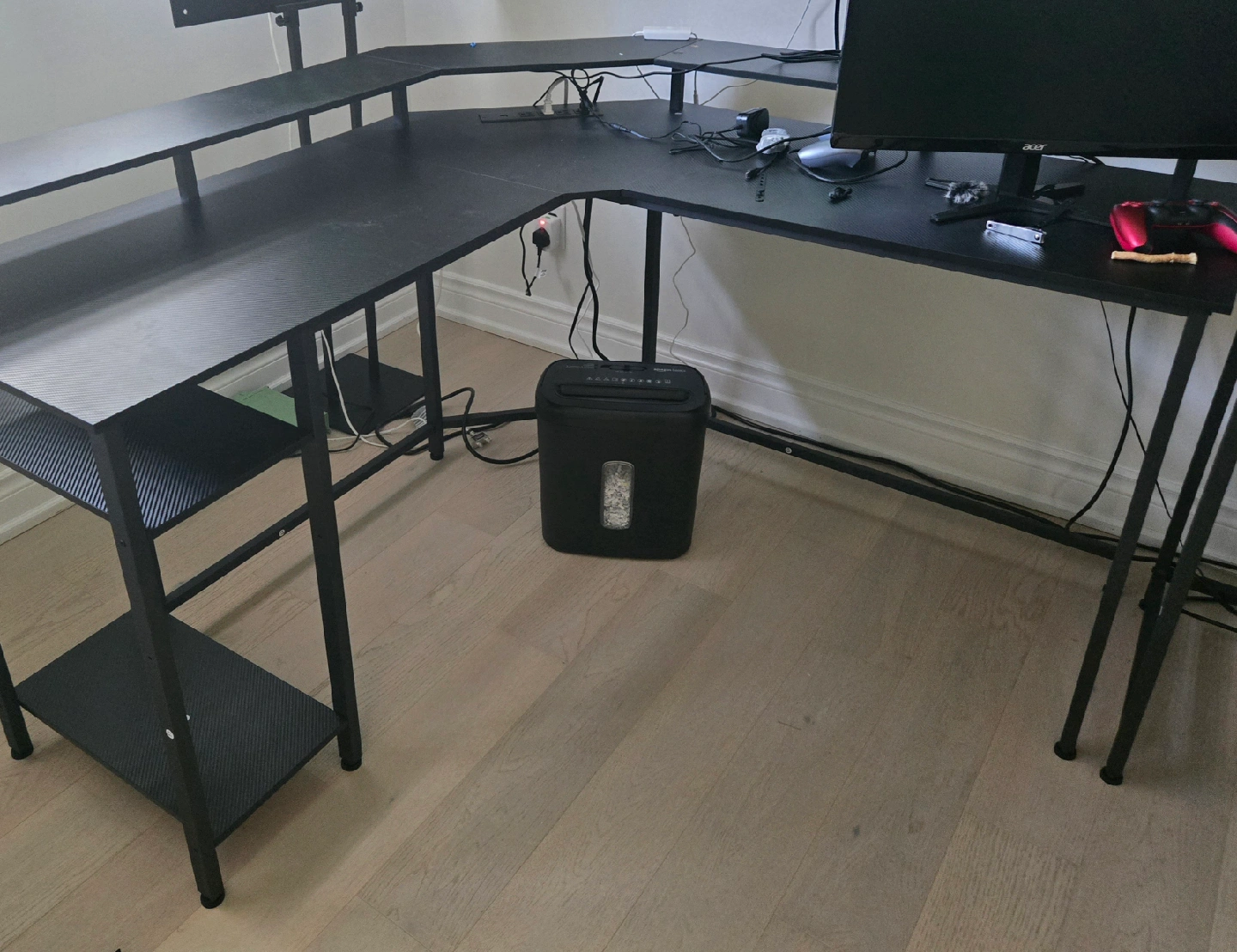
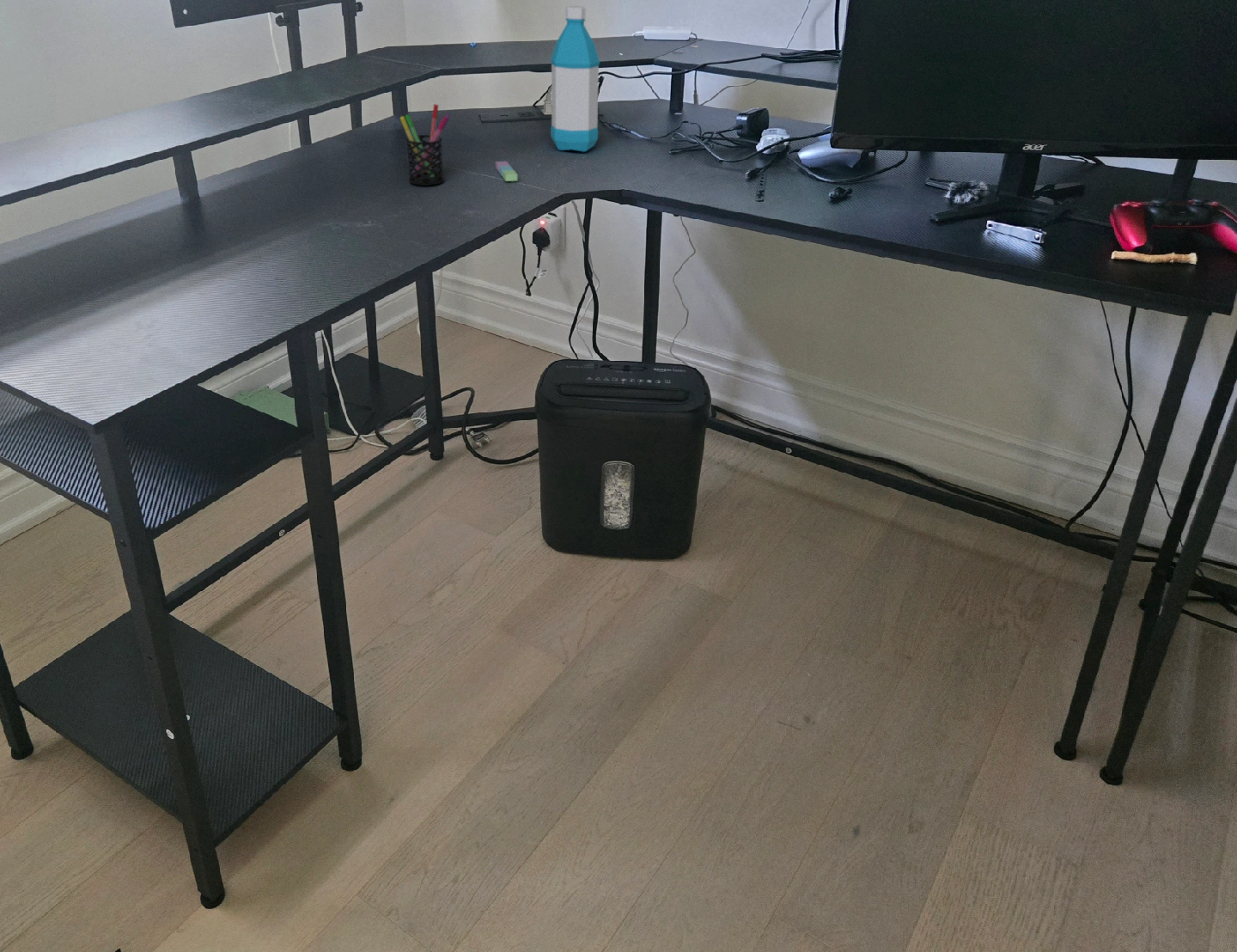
+ sticky notes (506, 171)
+ pen holder (423, 143)
+ water bottle (575, 80)
